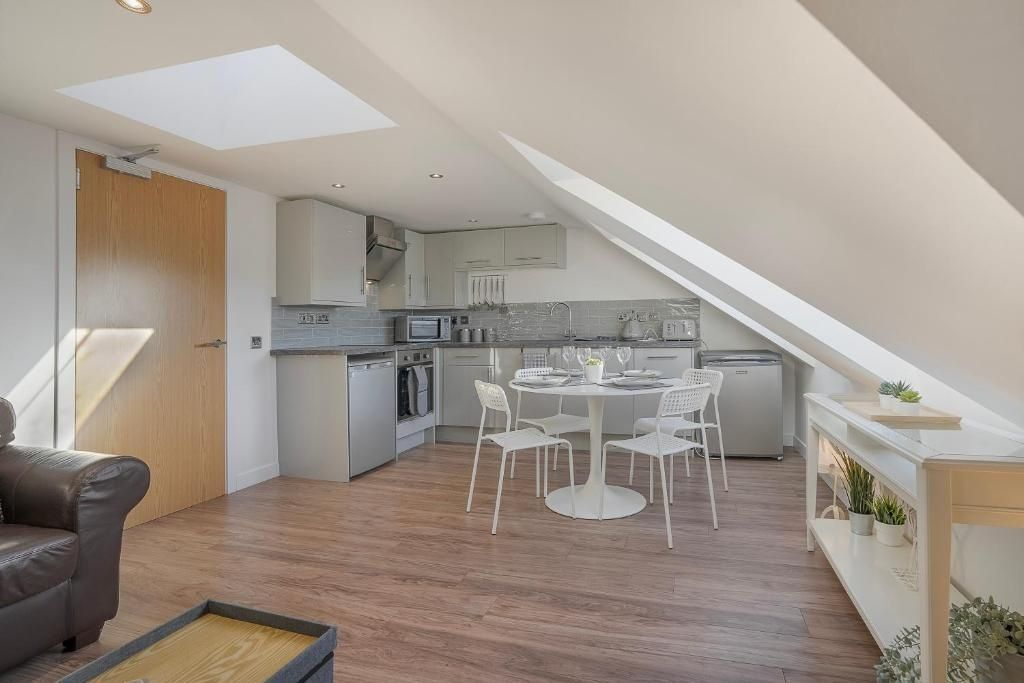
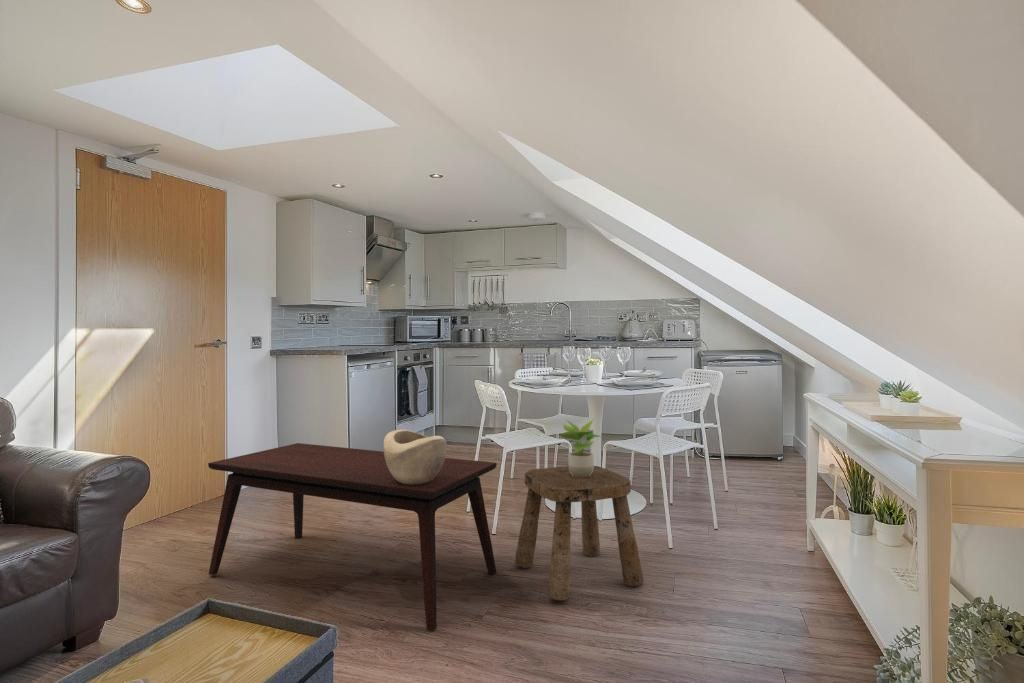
+ potted plant (576, 447)
+ decorative bowl (415, 456)
+ coffee table (356, 502)
+ stool (570, 525)
